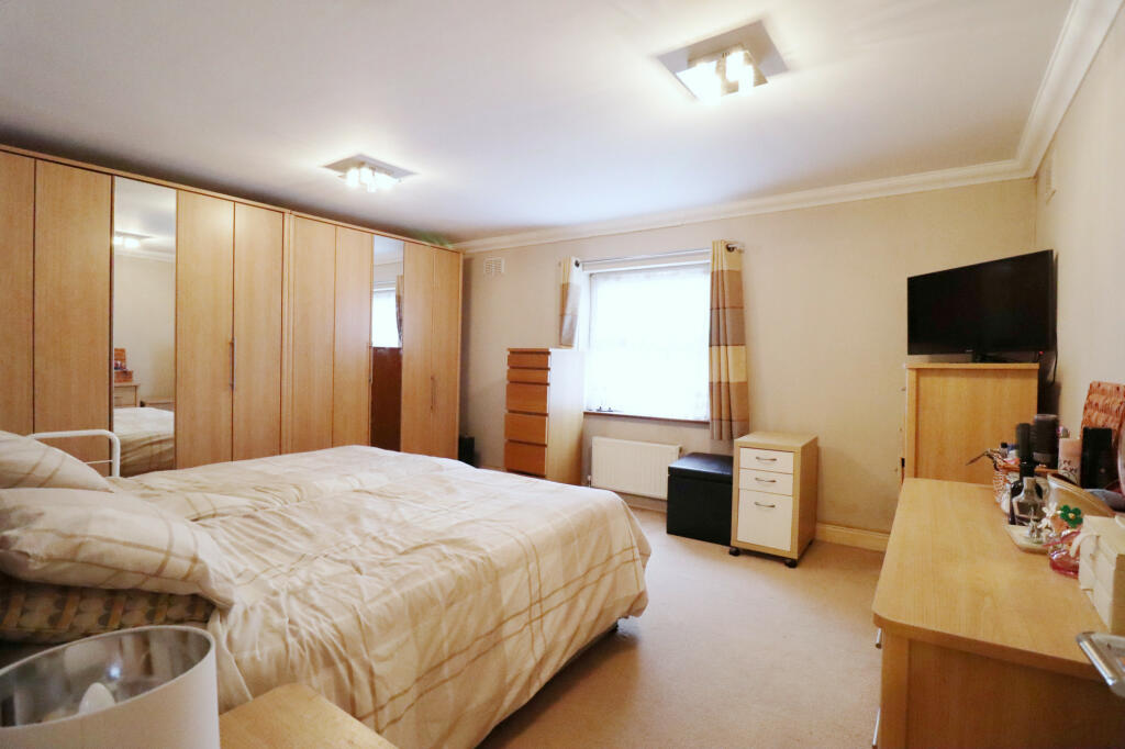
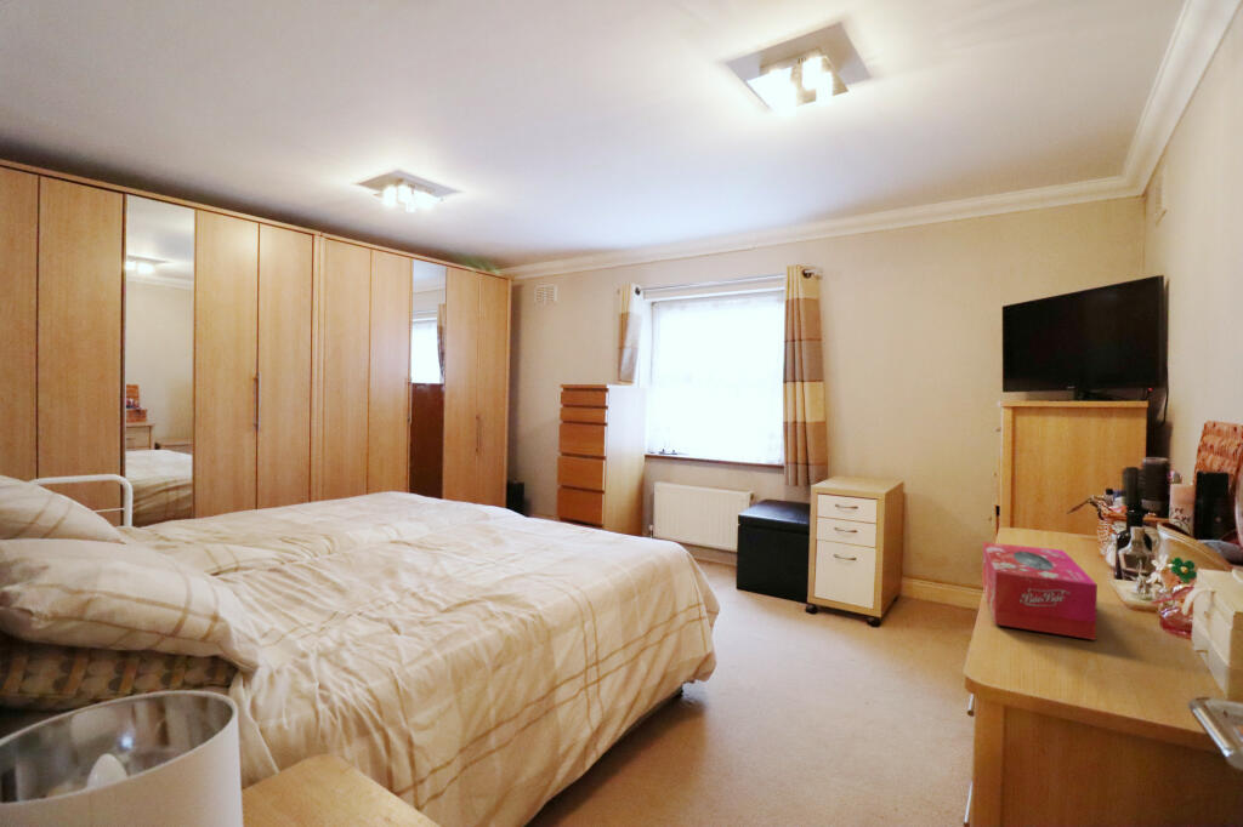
+ tissue box (1031, 583)
